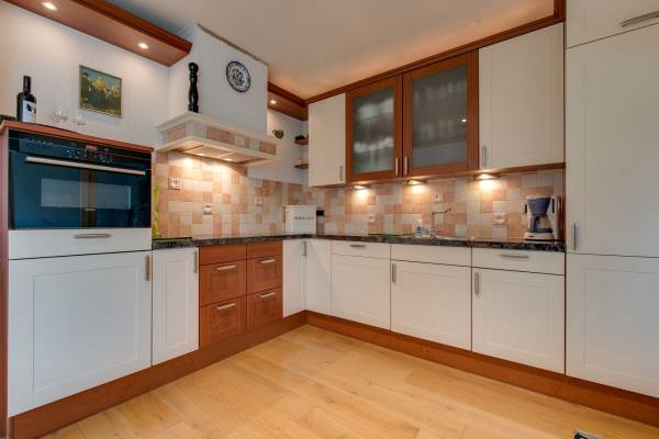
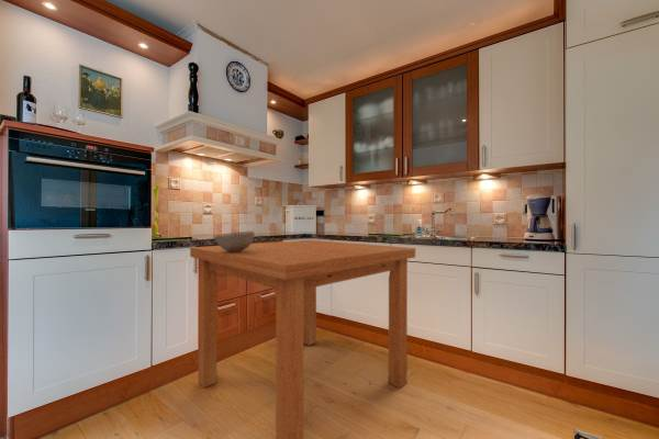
+ bowl (235, 241)
+ dining table (302, 315)
